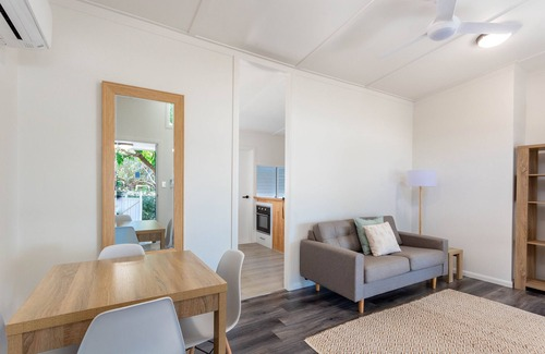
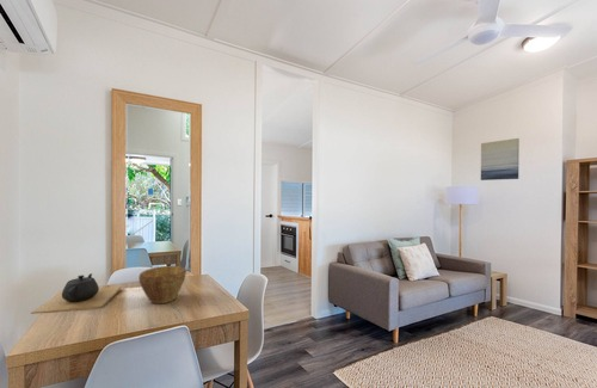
+ teapot (81, 287)
+ bowl (162, 285)
+ wall art (498, 160)
